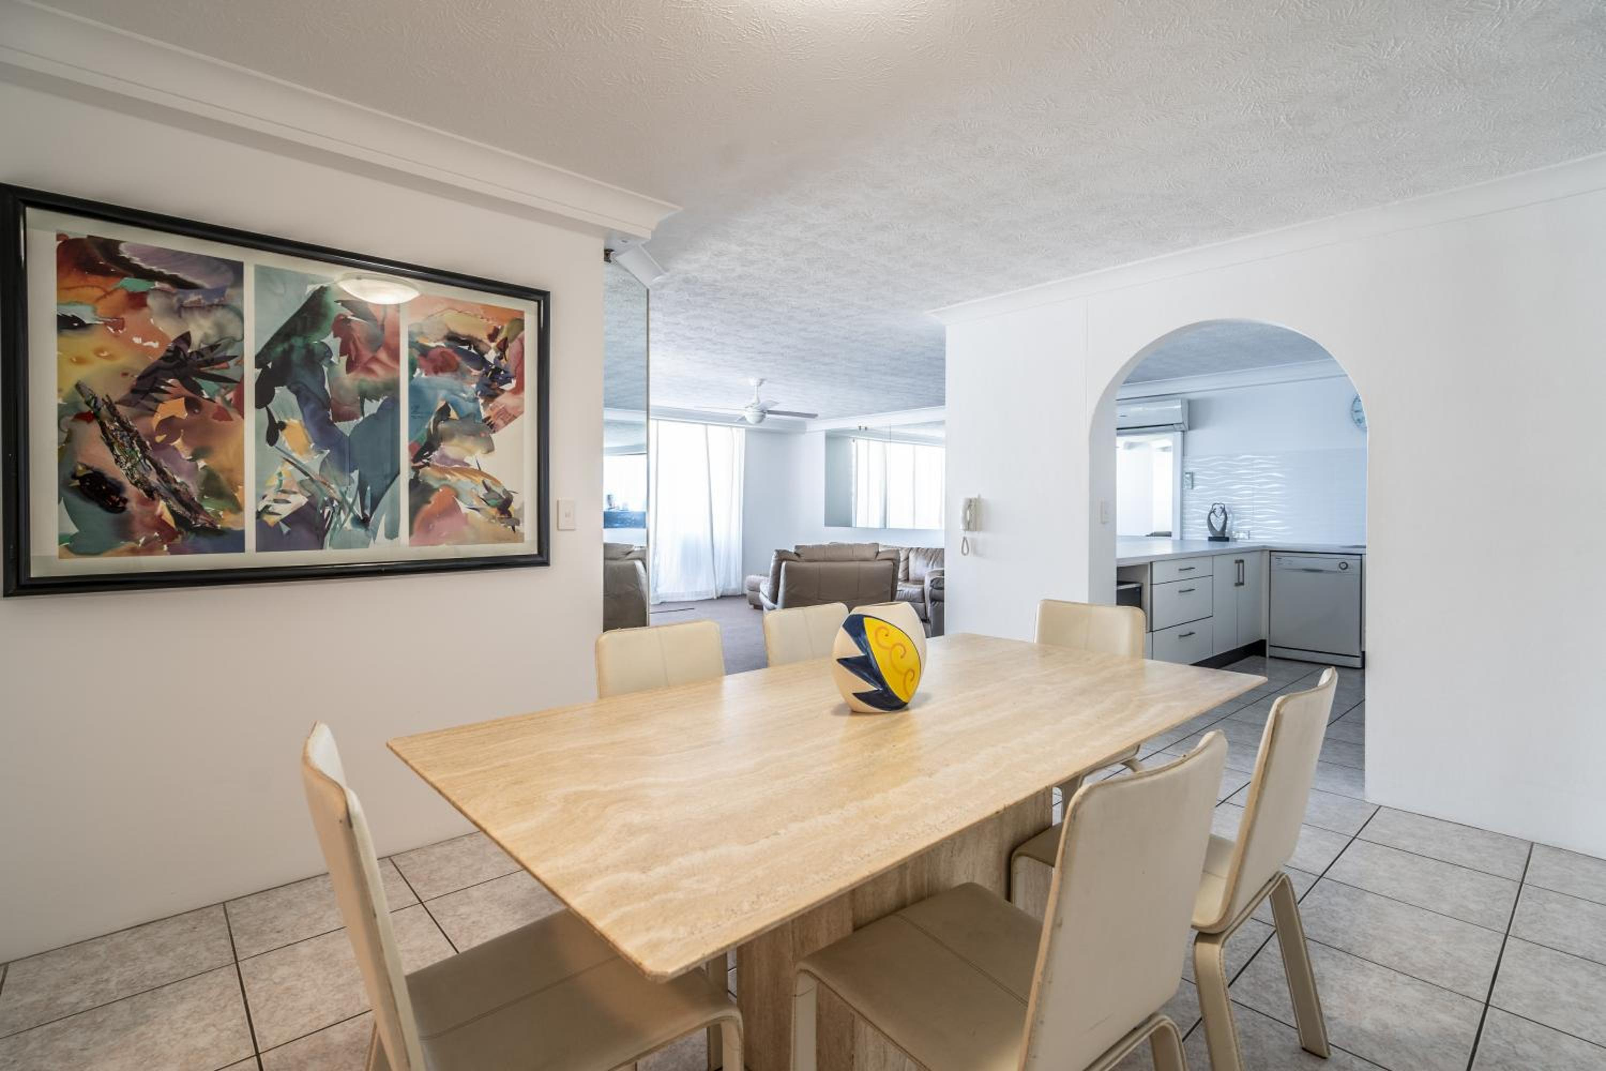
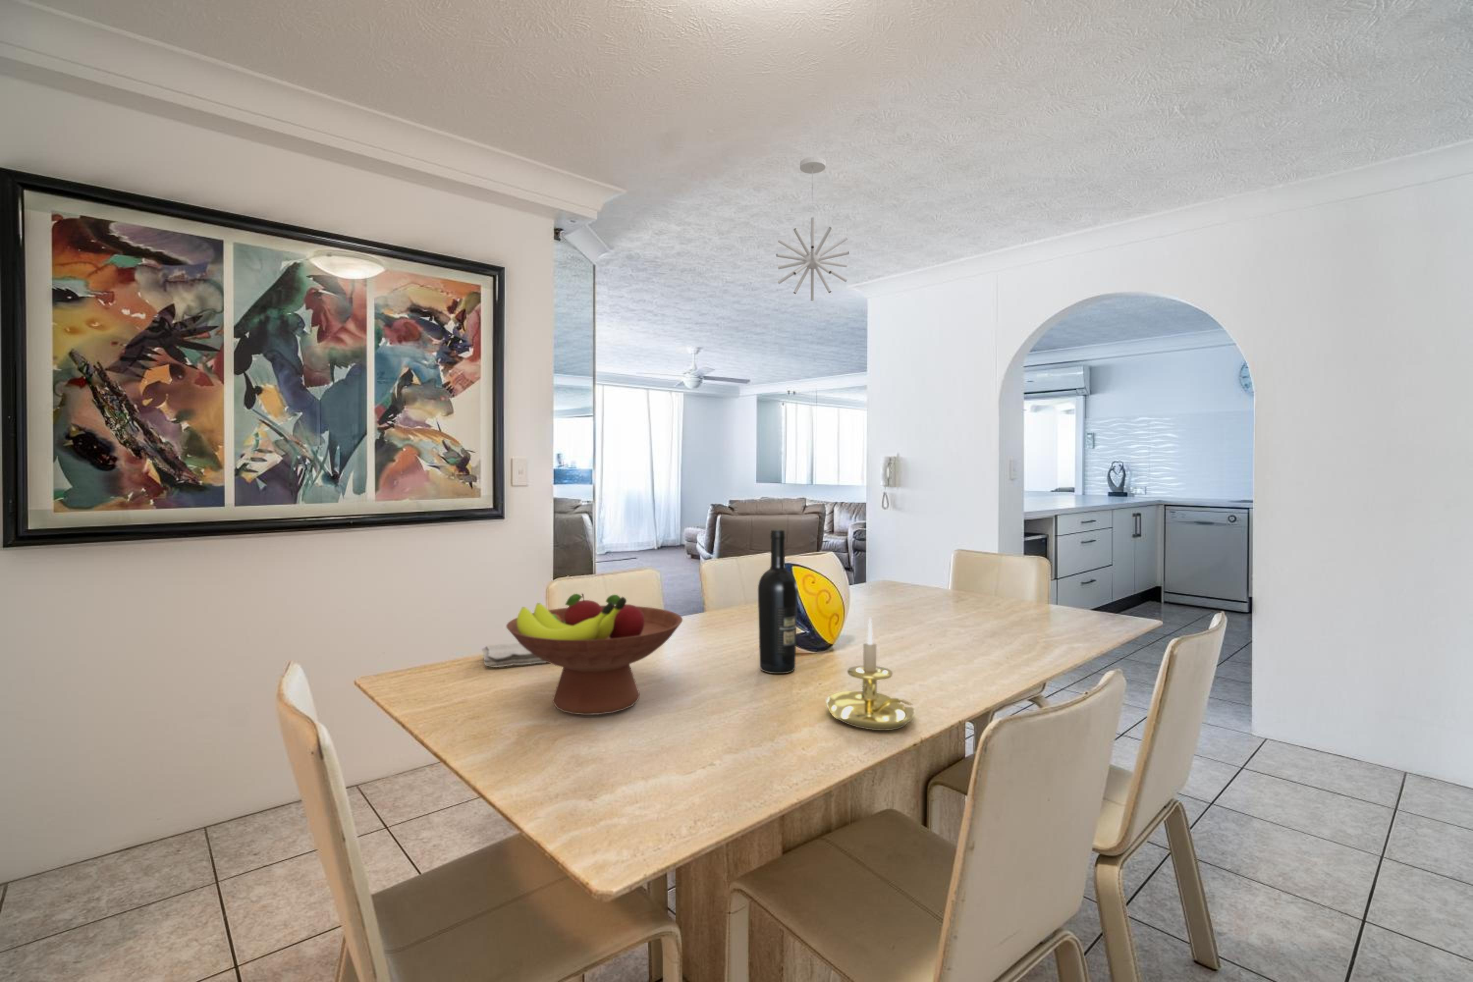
+ pendant light (812, 229)
+ fruit bowl (596, 646)
+ candle holder (875, 669)
+ washcloth (524, 652)
+ wine bottle (777, 600)
